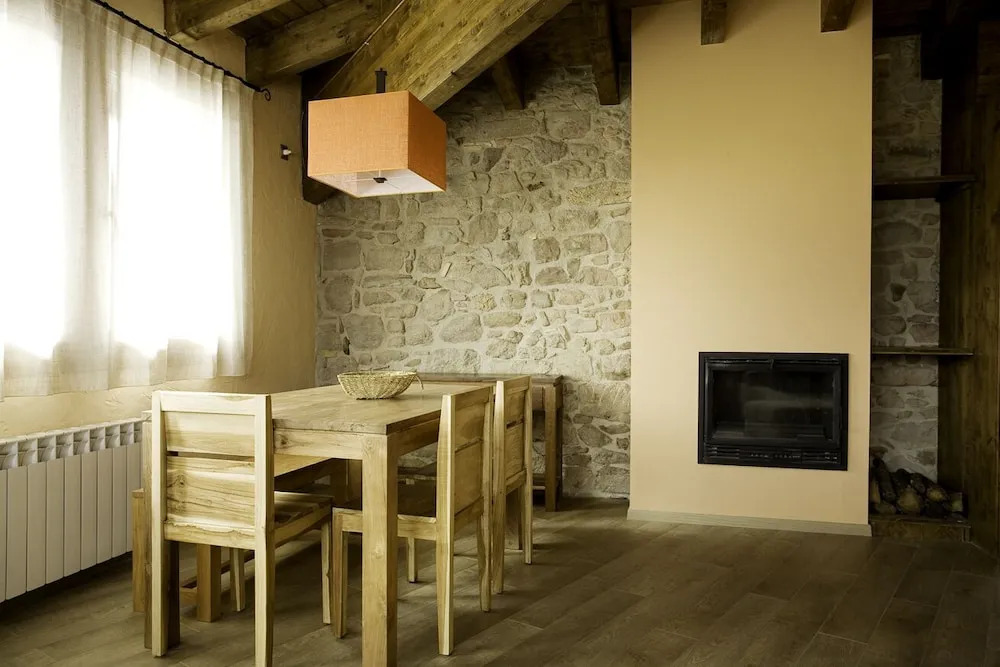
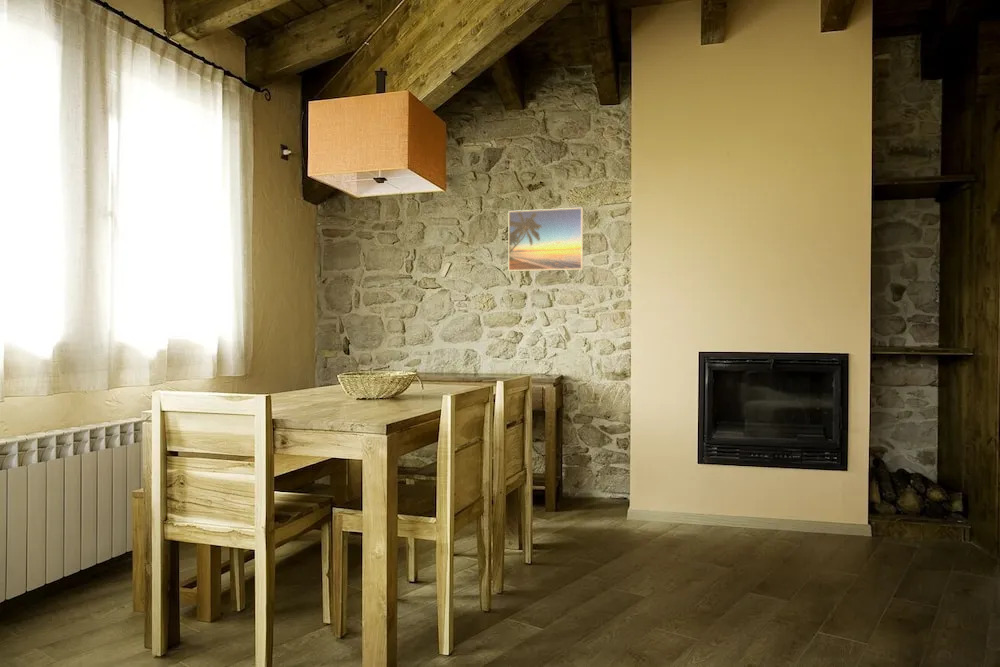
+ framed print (545, 239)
